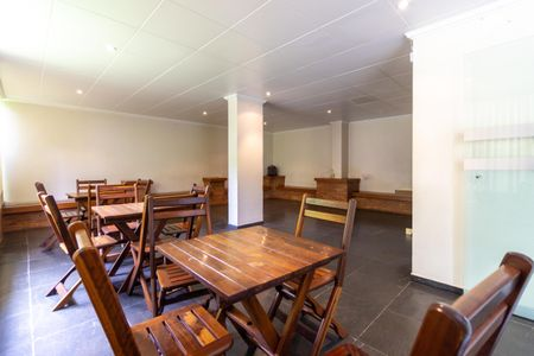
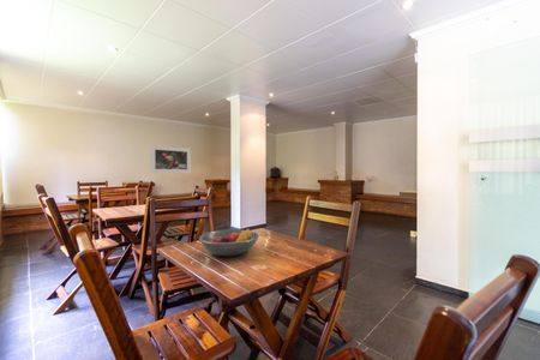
+ fruit bowl (229, 241)
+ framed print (172, 160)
